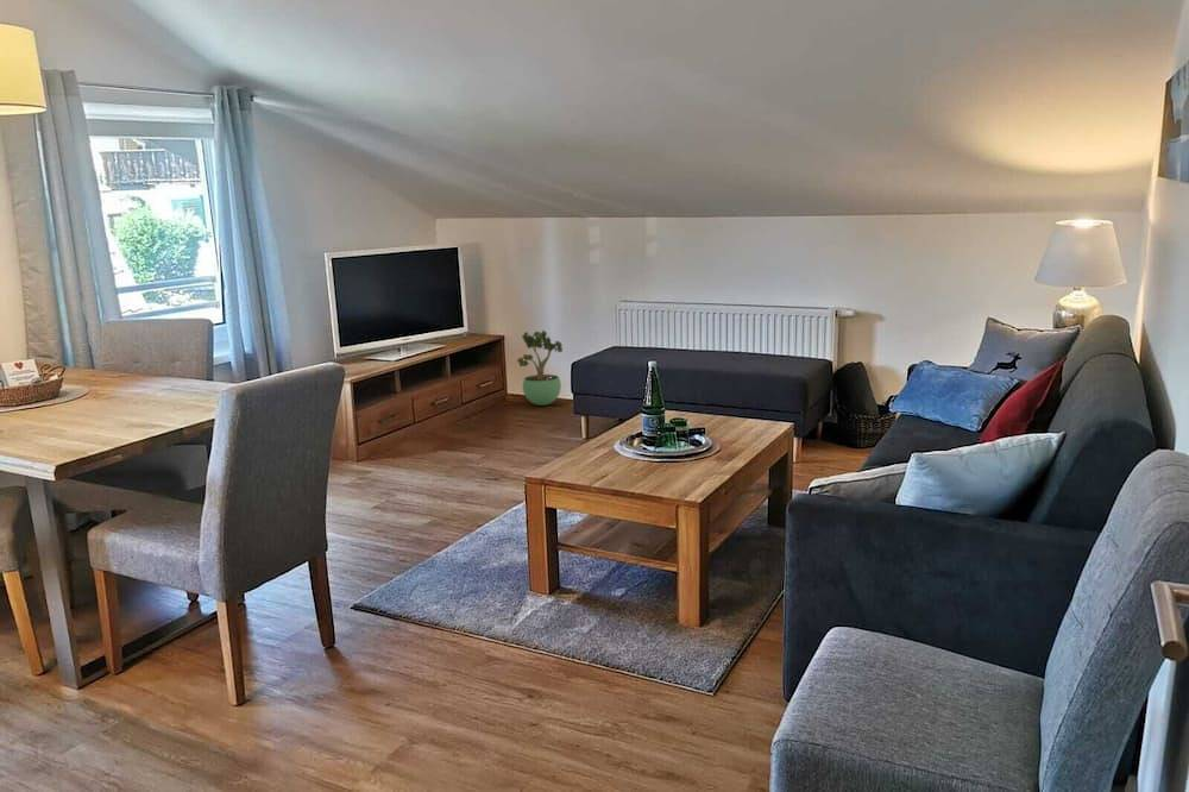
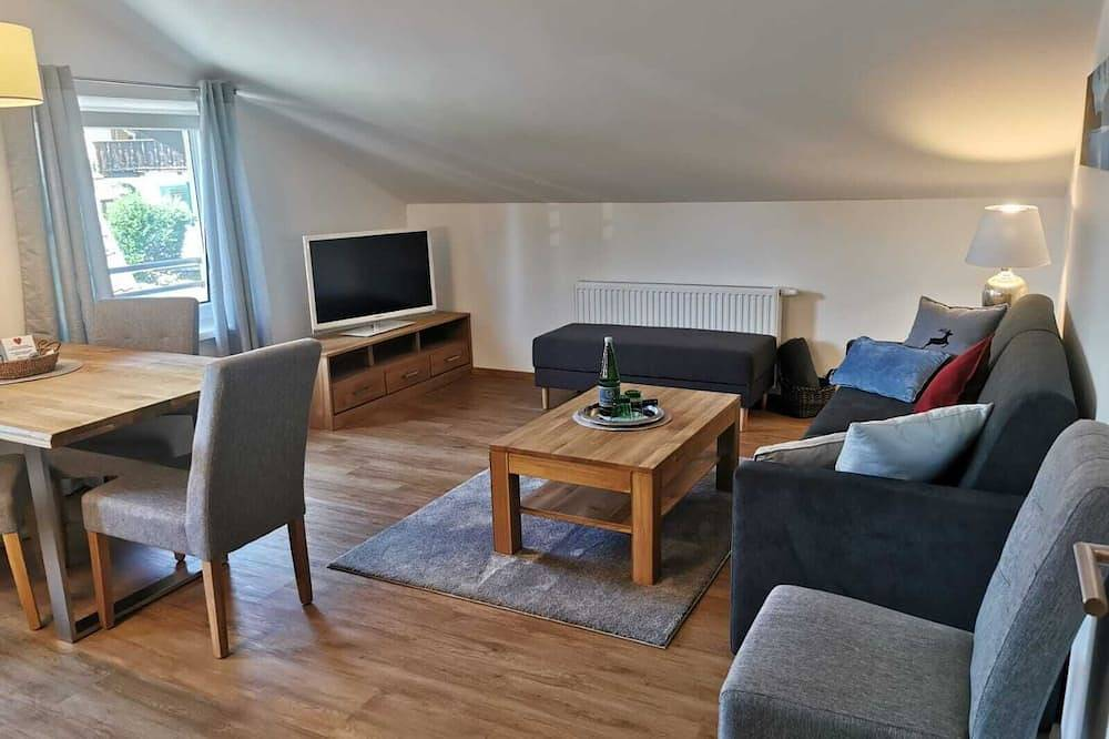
- potted plant (542, 367)
